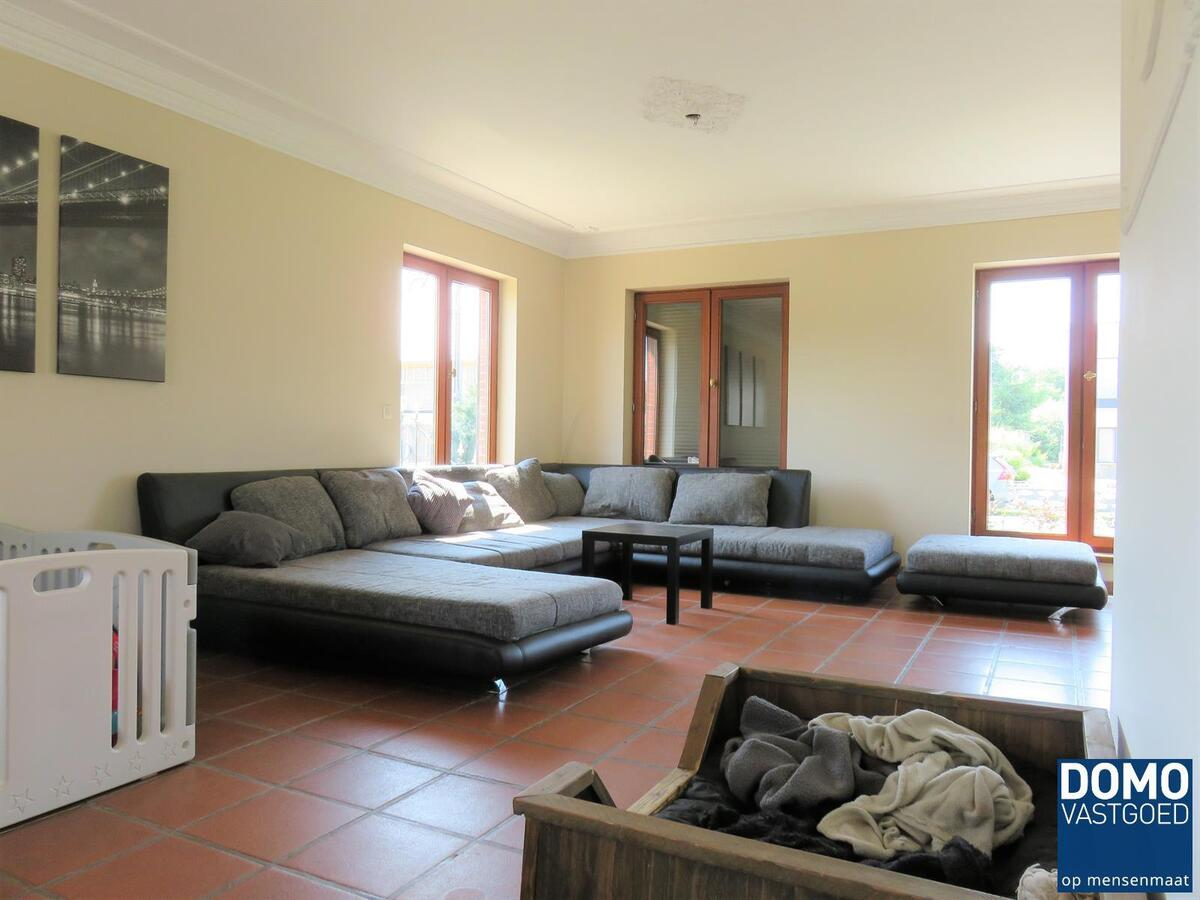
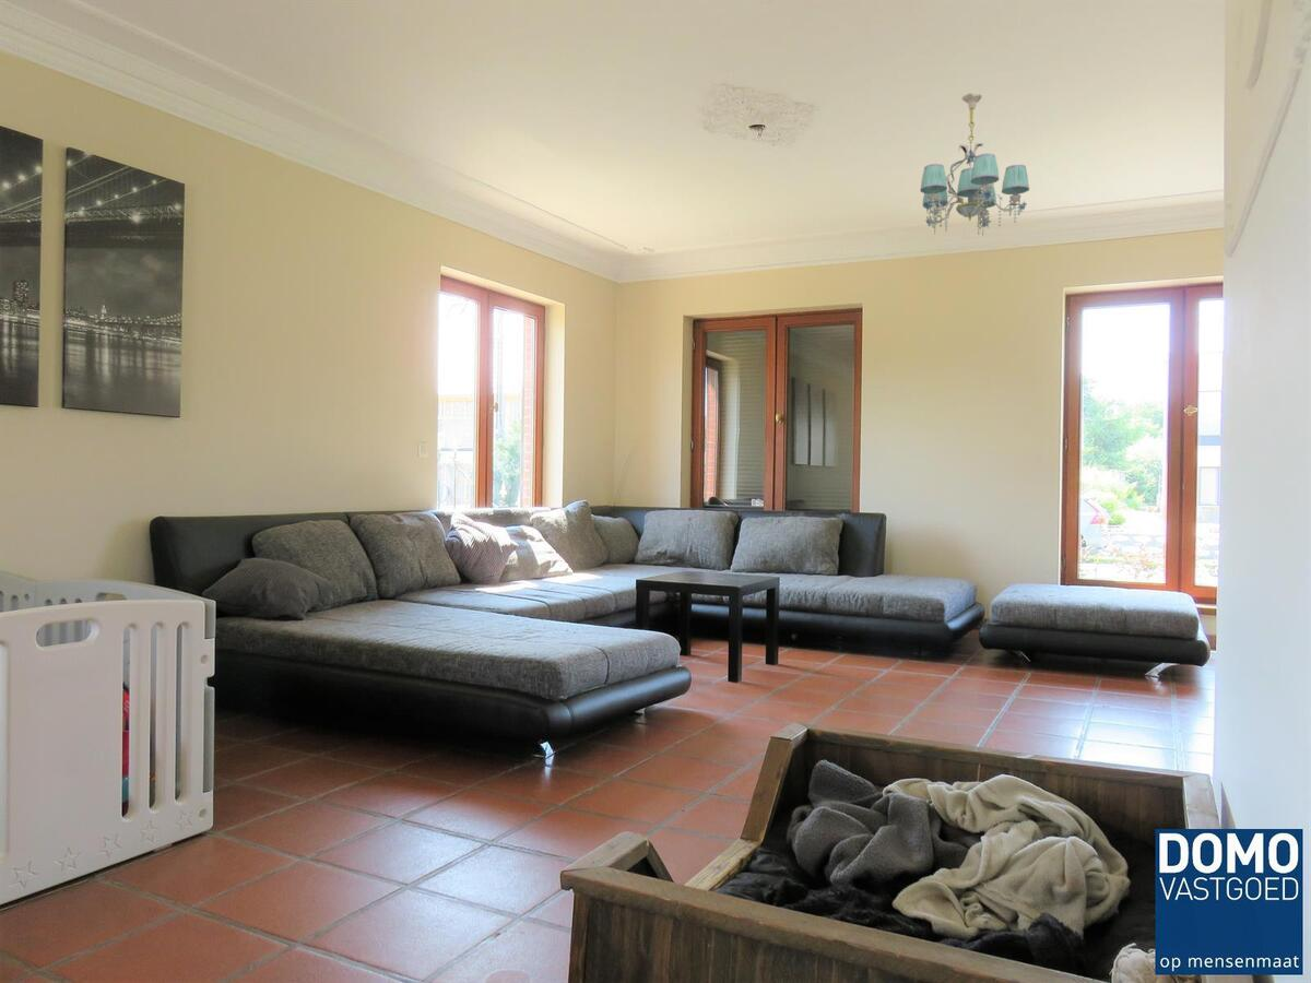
+ chandelier (975, 162)
